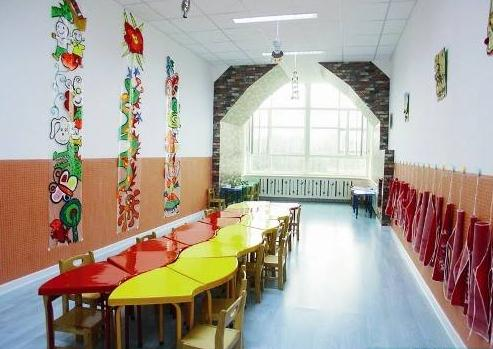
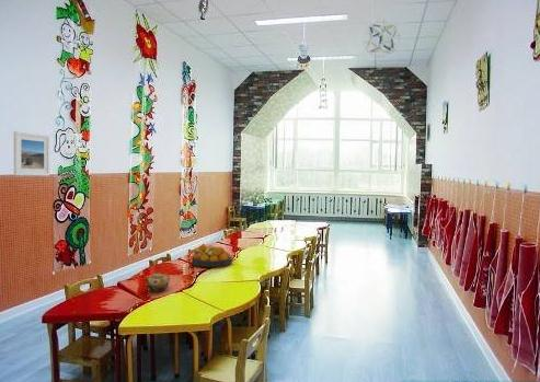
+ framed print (32, 154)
+ fruit bowl (211, 254)
+ hanging mobile (381, 38)
+ teapot (157, 280)
